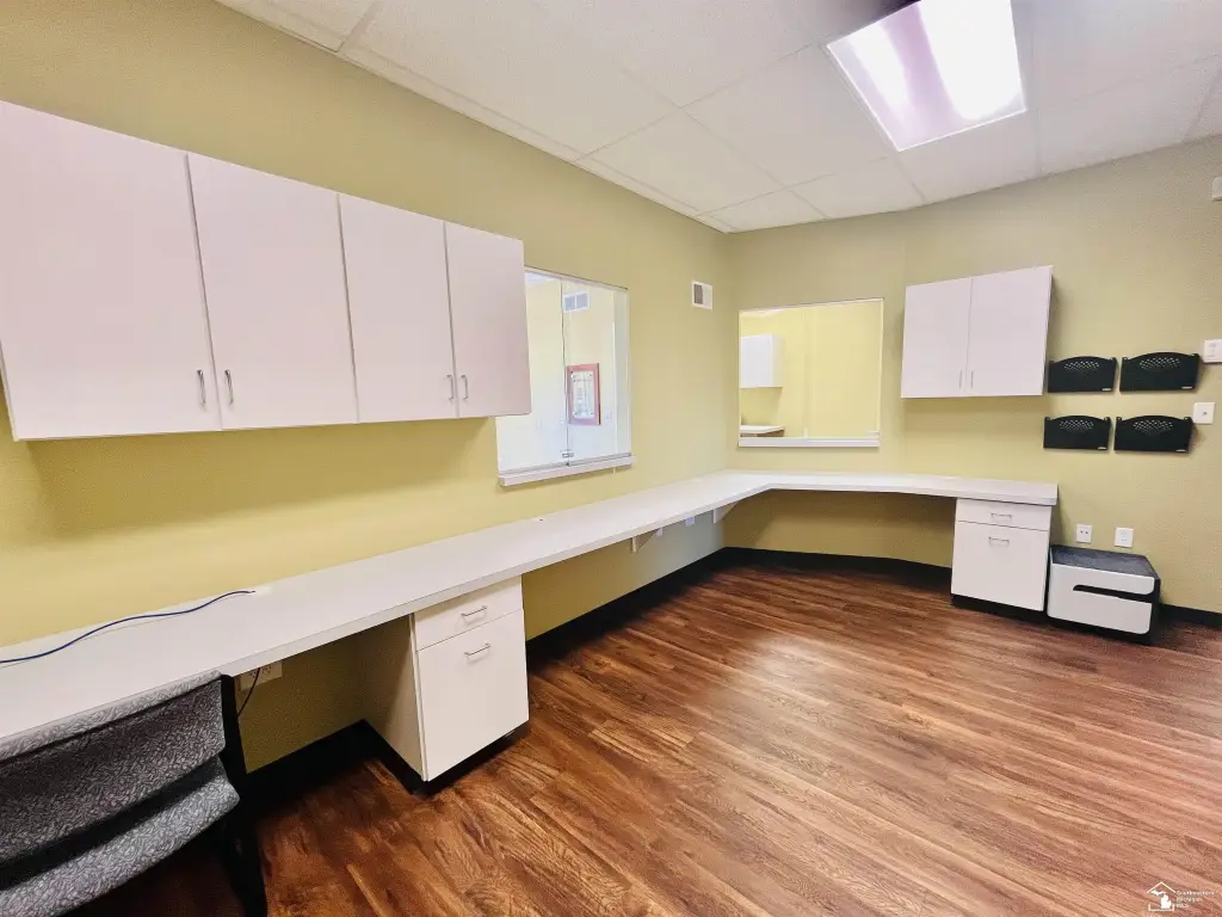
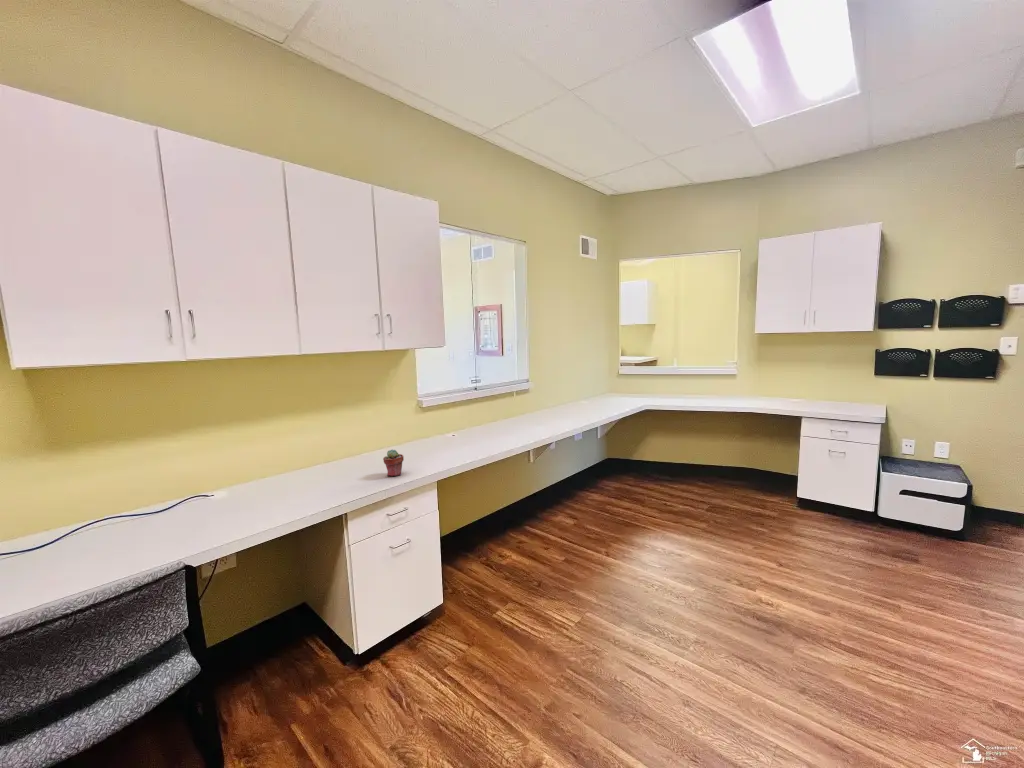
+ potted succulent (393, 461)
